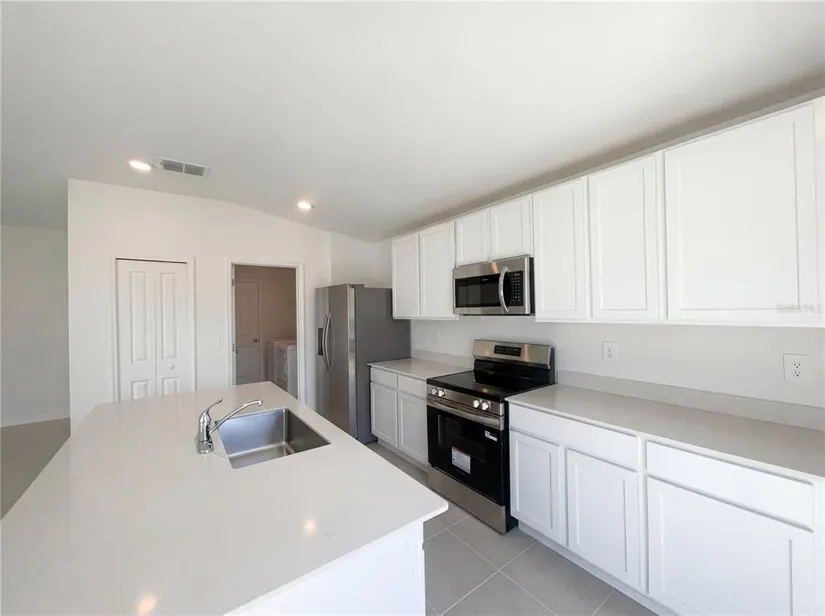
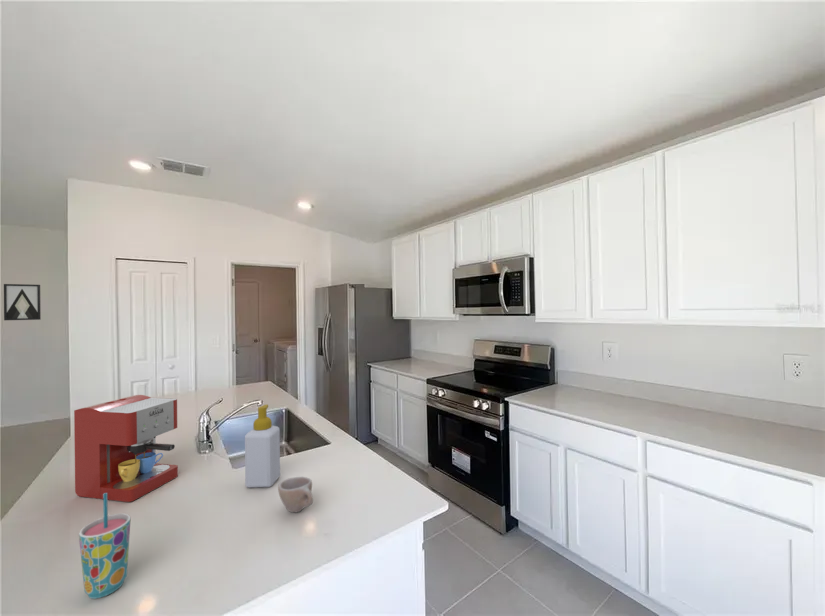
+ wall art (22, 302)
+ cup (299, 496)
+ coffee maker (128, 443)
+ soap bottle (262, 444)
+ cup (105, 540)
